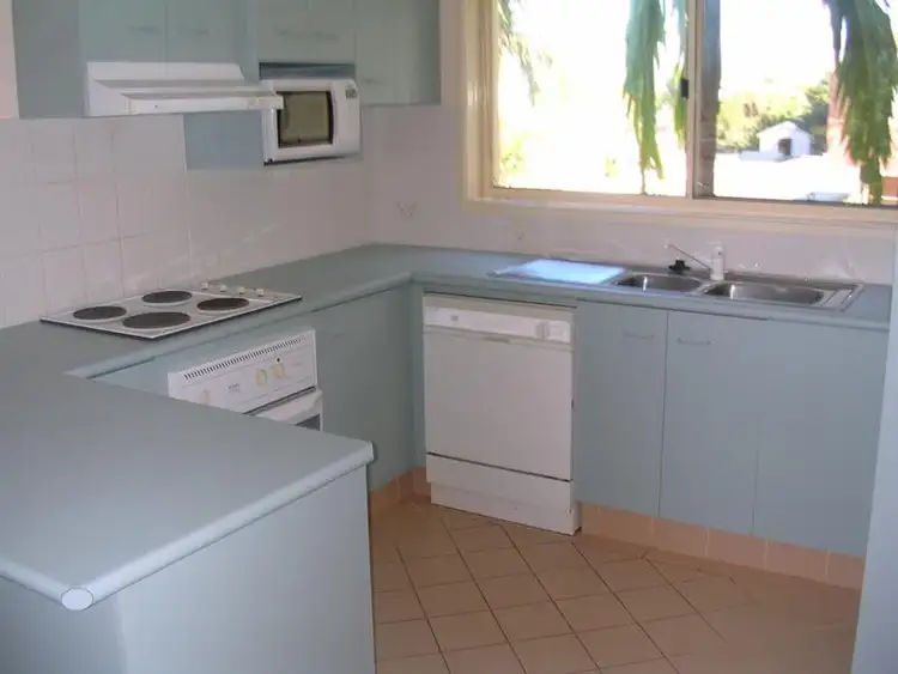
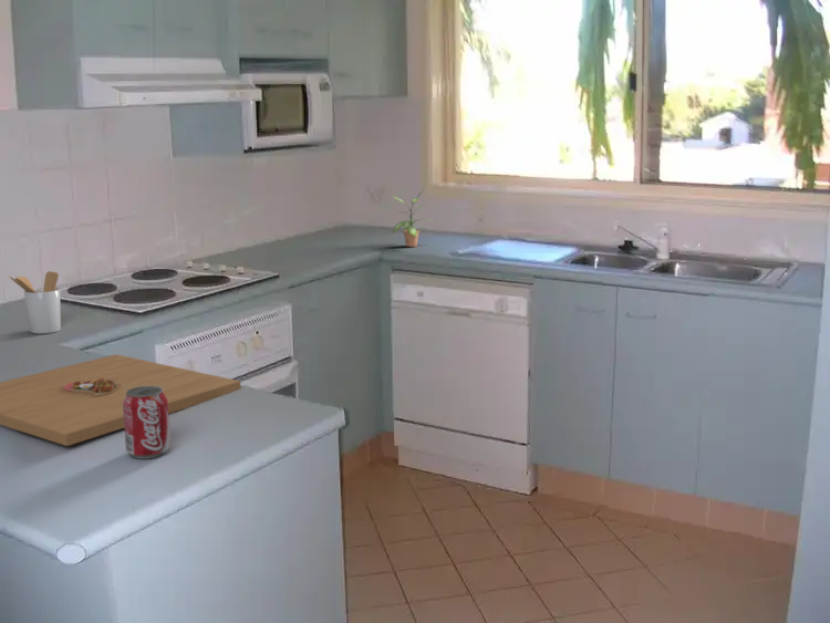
+ utensil holder (34, 301)
+ platter (94, 390)
+ beverage can (146, 422)
+ potted plant (412, 218)
